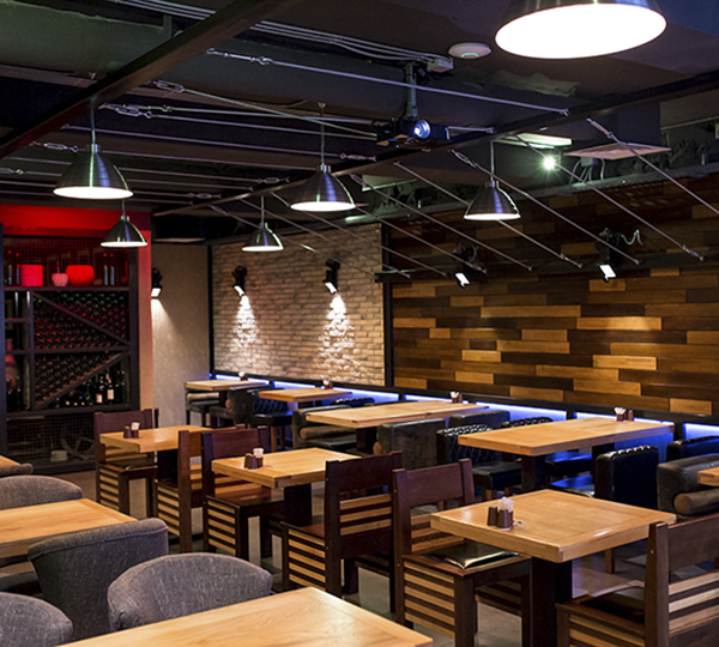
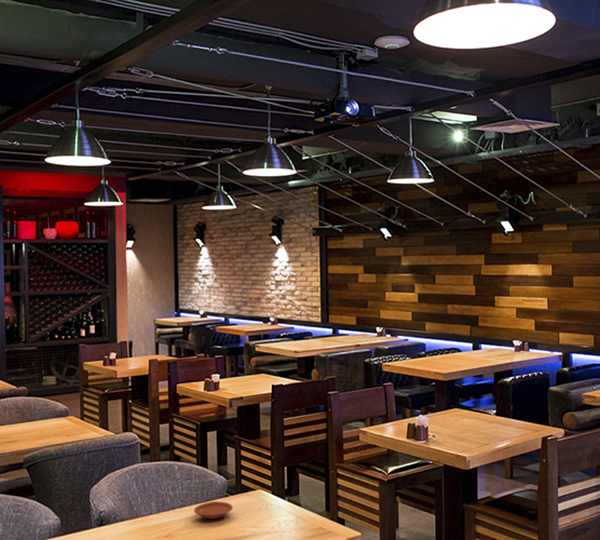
+ plate (213, 512)
